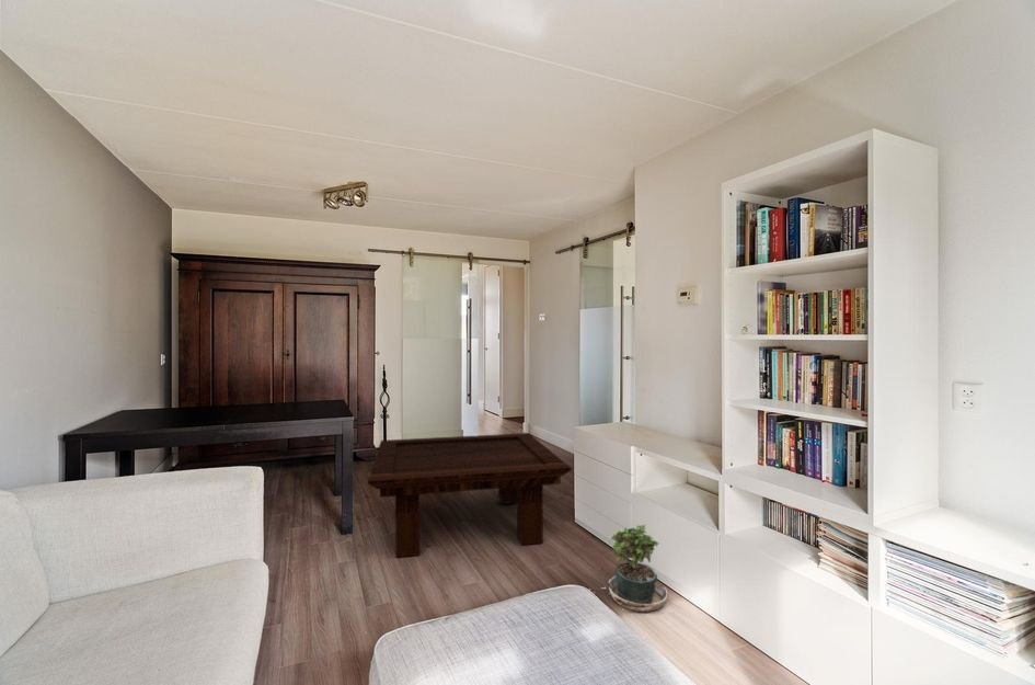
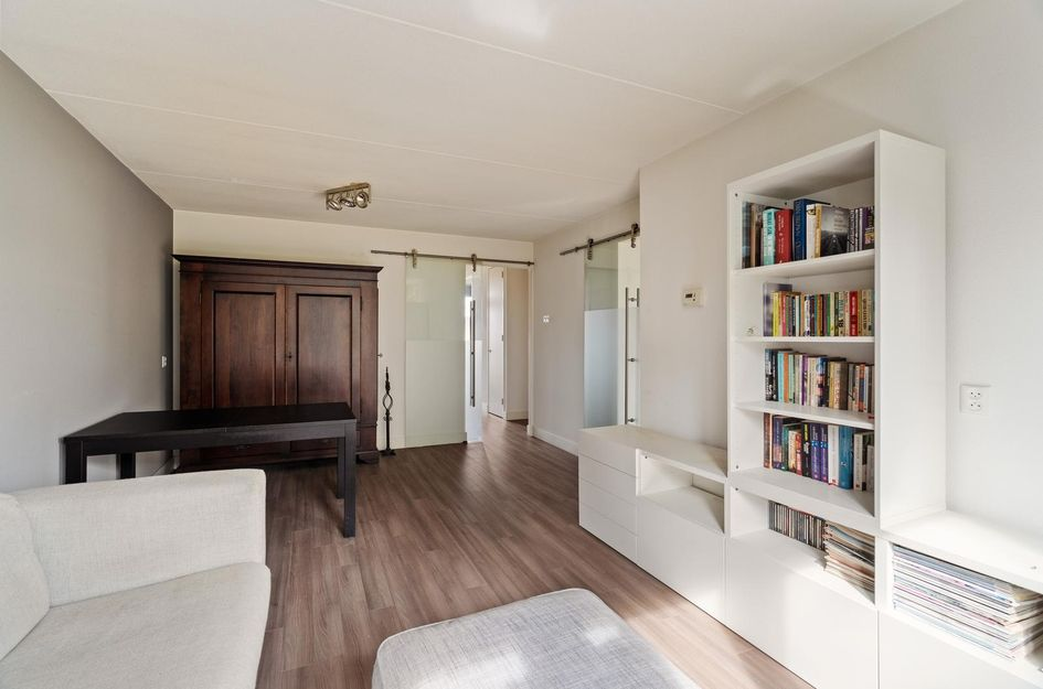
- coffee table (464, 488)
- potted plant (631, 560)
